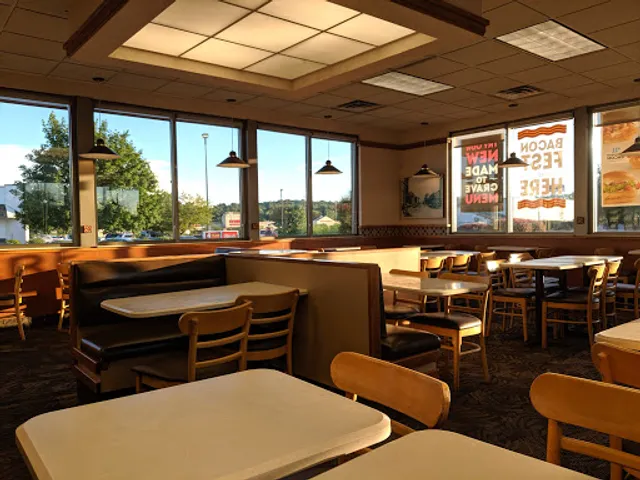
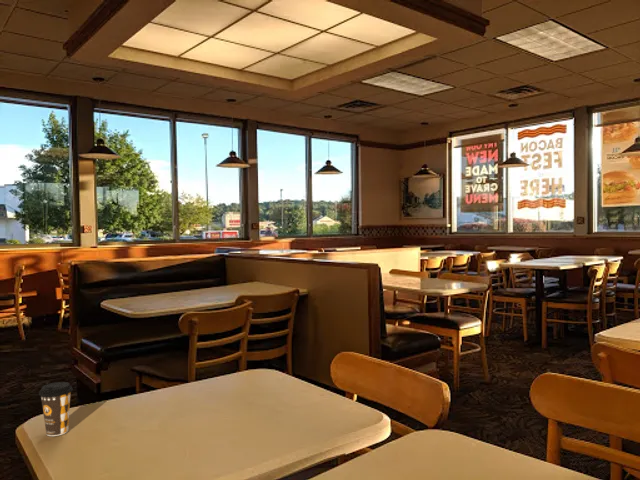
+ coffee cup (56, 408)
